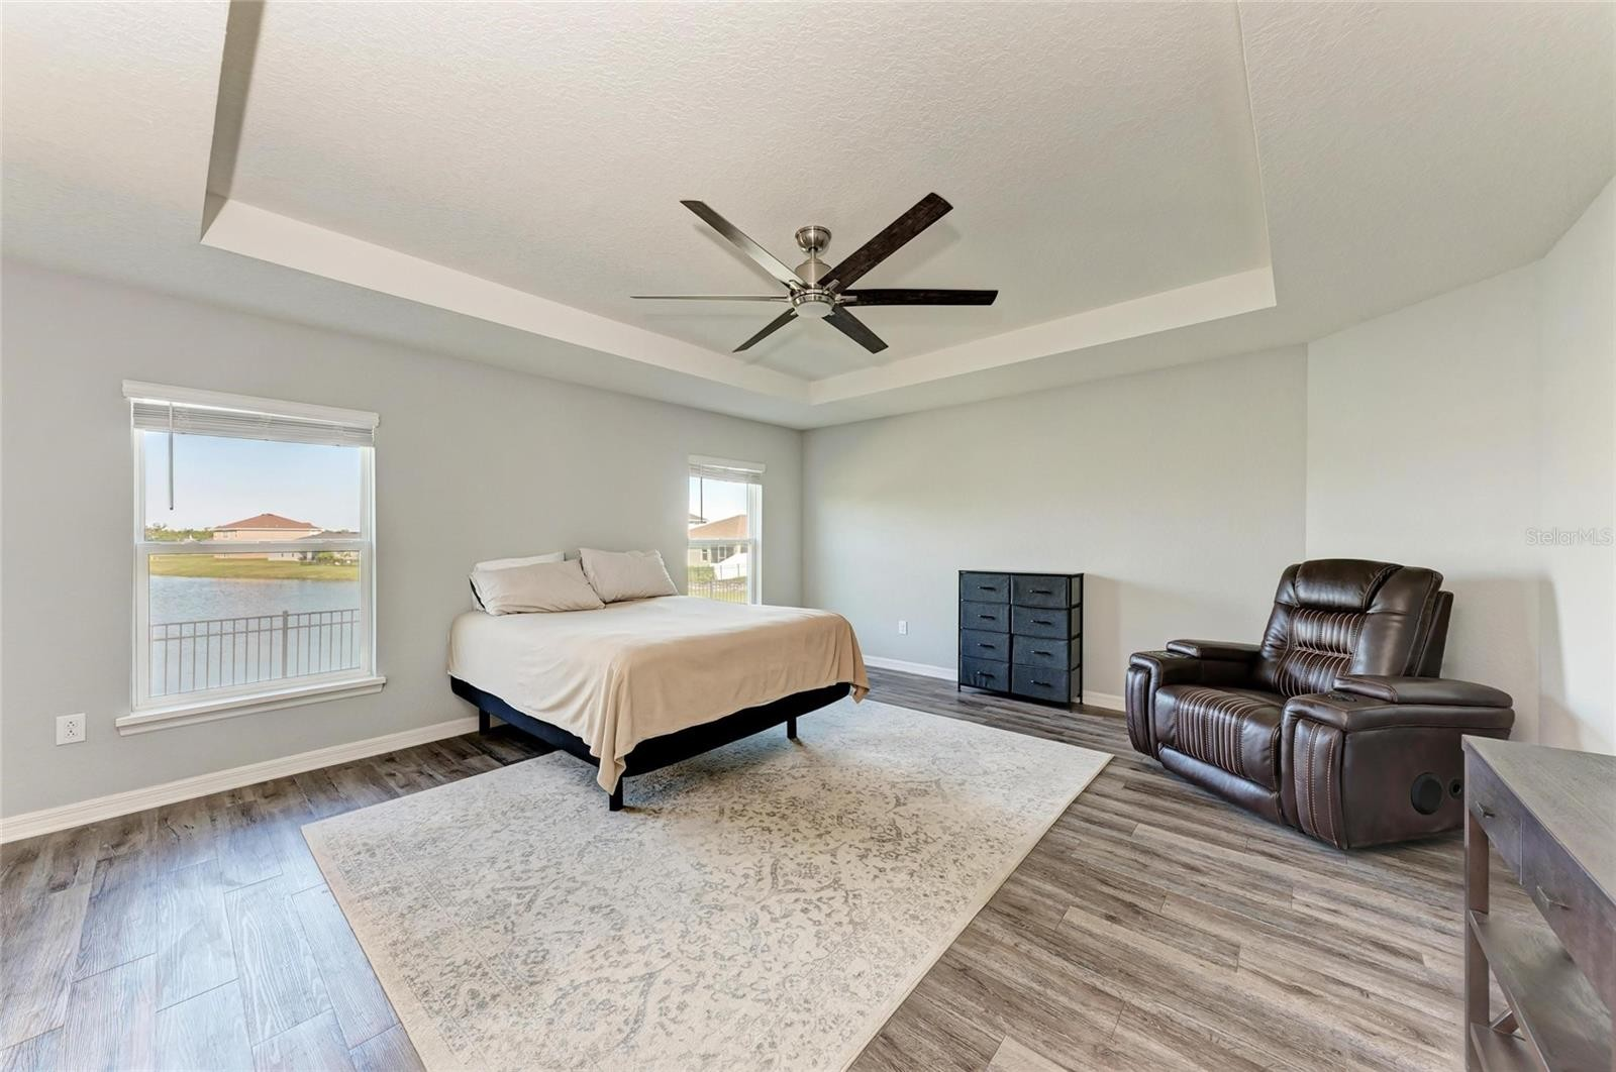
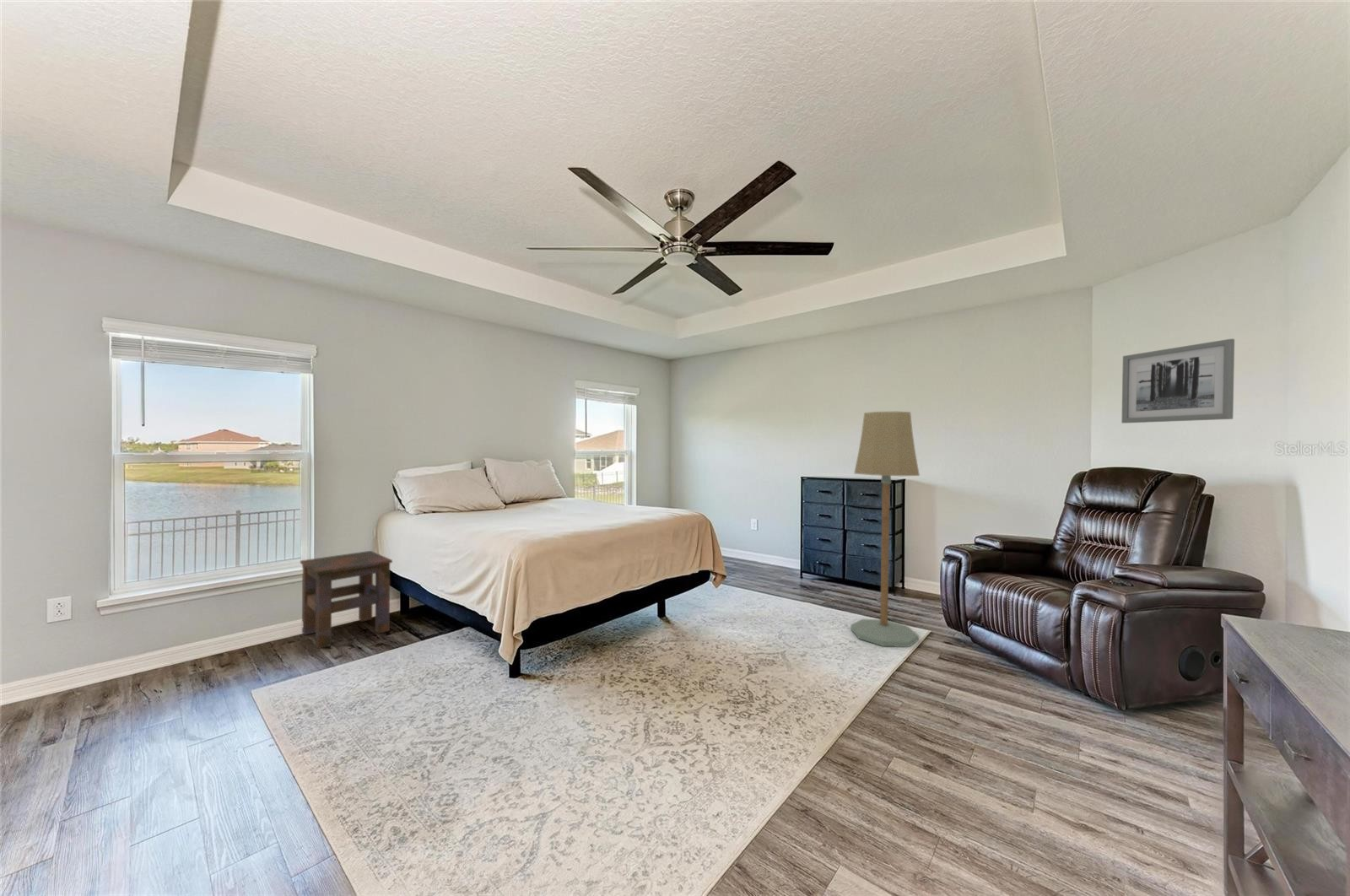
+ wall art (1173, 385)
+ side table (346, 596)
+ floor lamp (885, 524)
